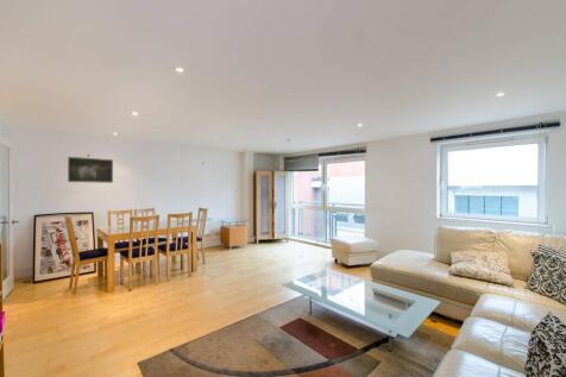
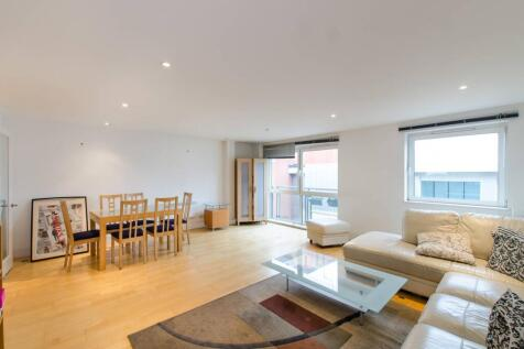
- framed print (90, 170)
